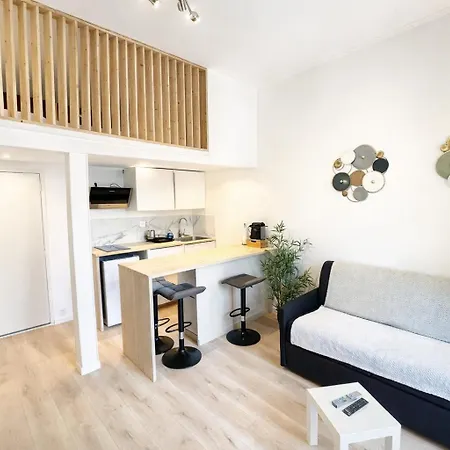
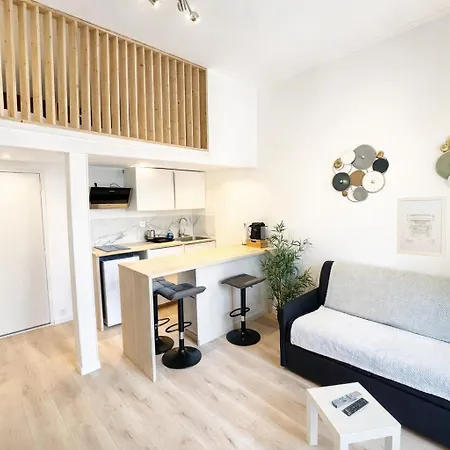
+ wall art (420, 226)
